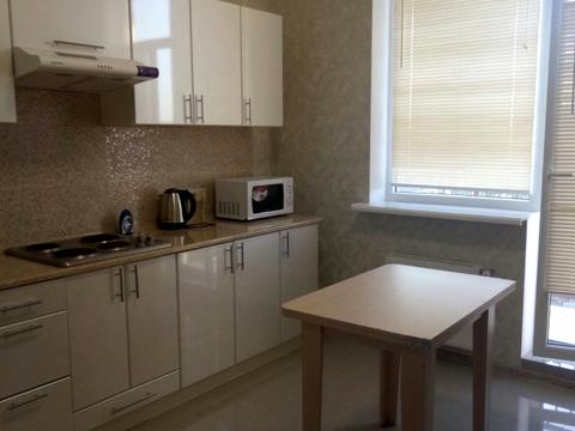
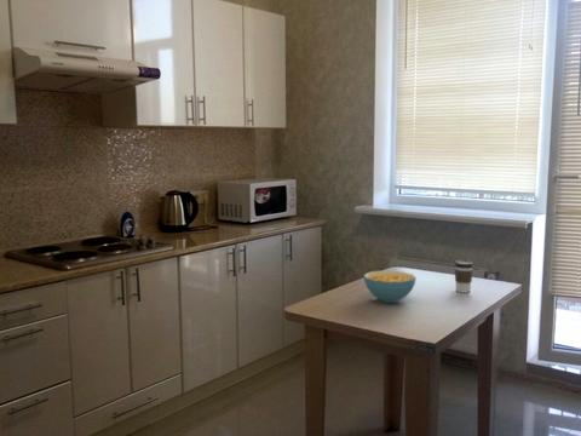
+ cereal bowl (389, 288)
+ coffee cup (462, 276)
